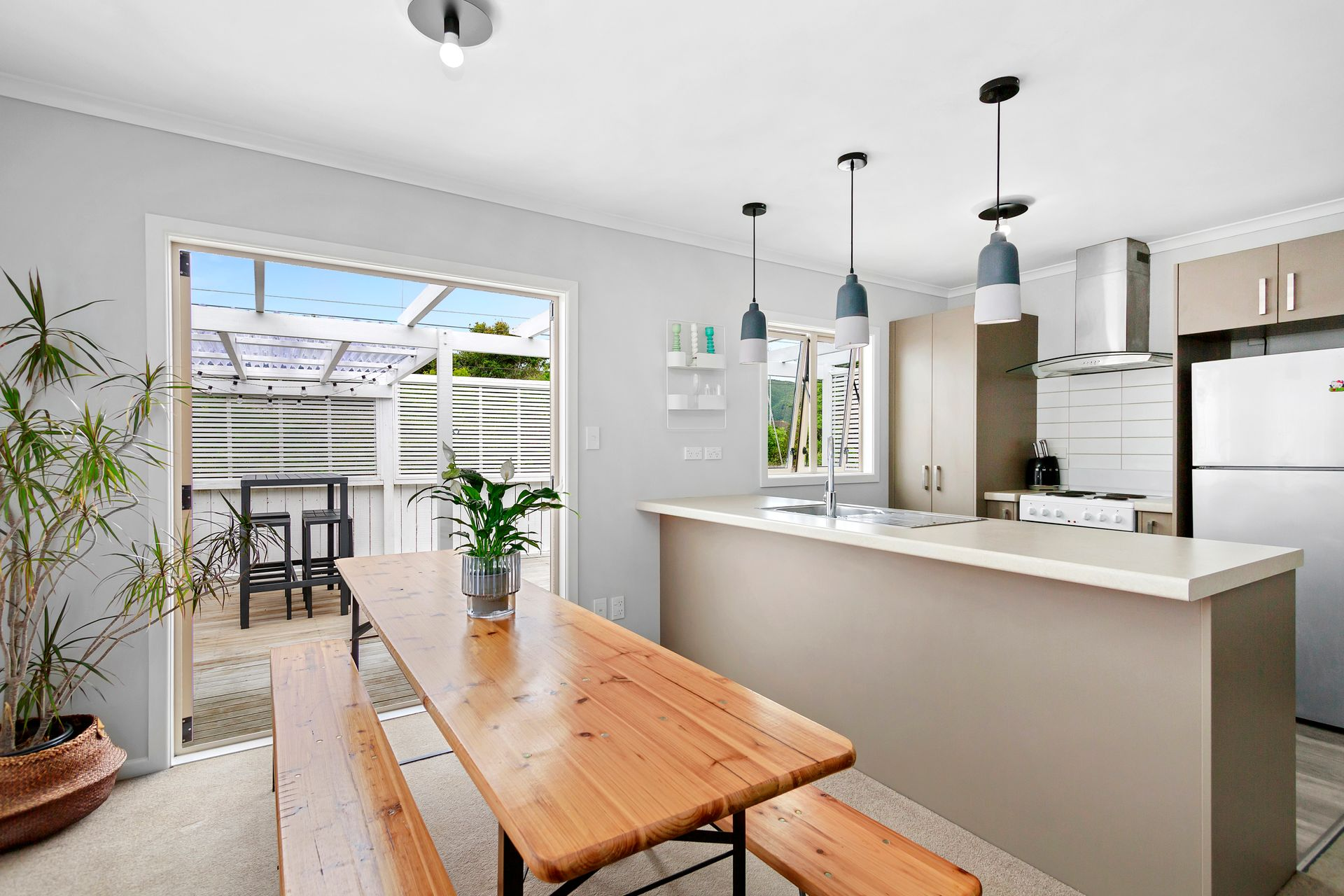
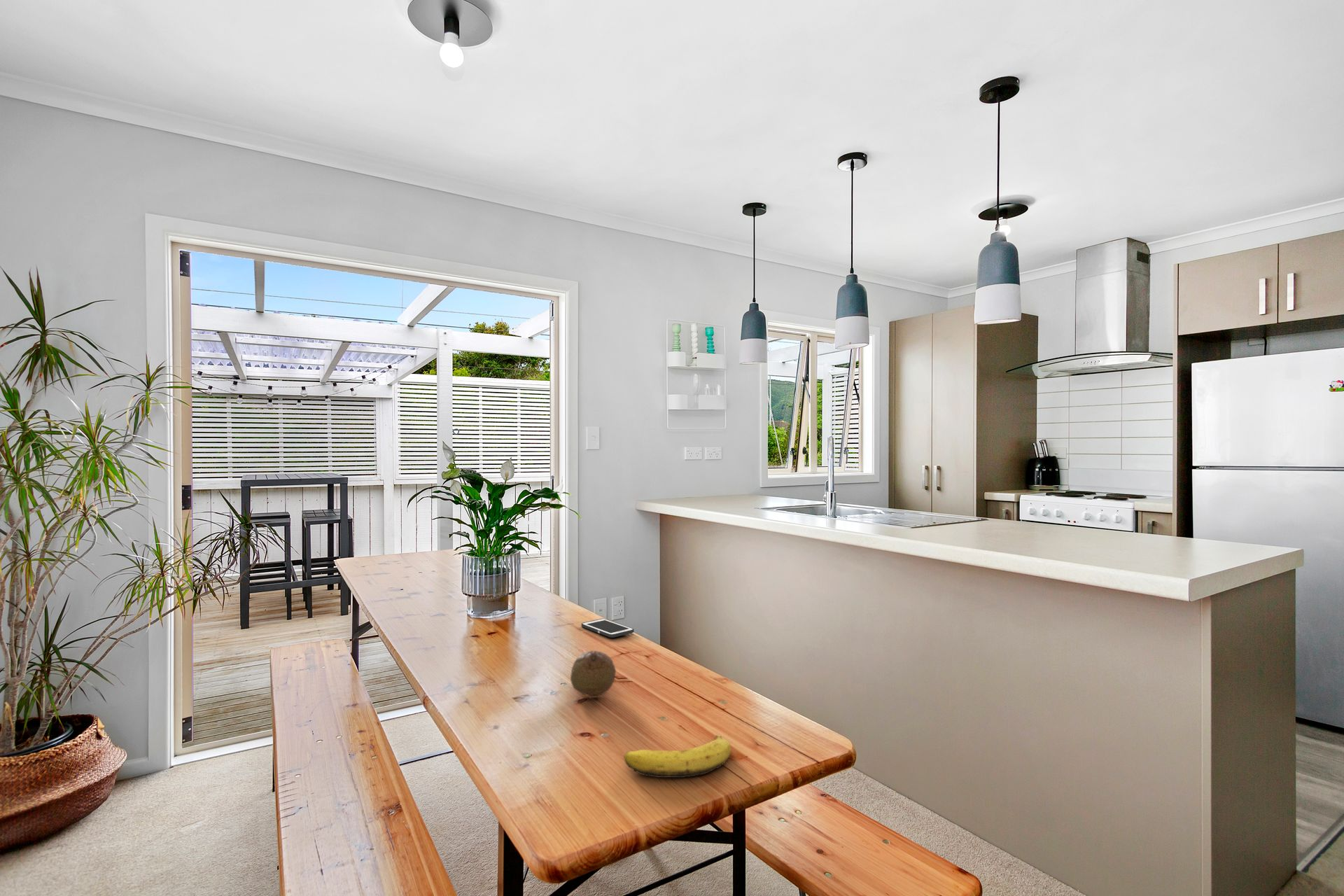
+ banana (689, 750)
+ fruit (593, 672)
+ cell phone (607, 627)
